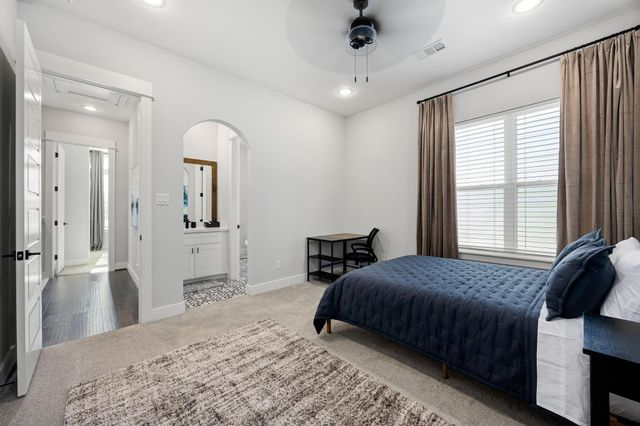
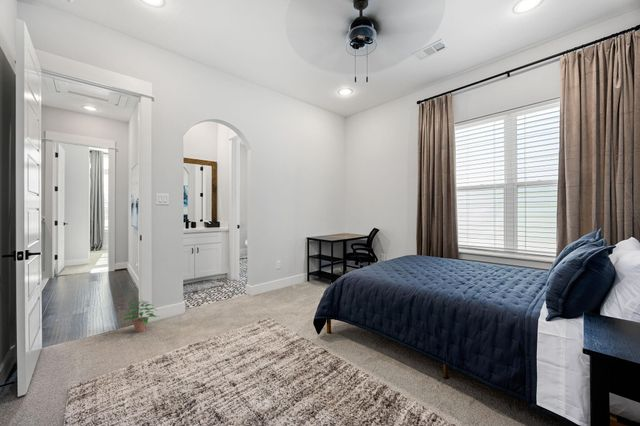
+ potted plant (140, 314)
